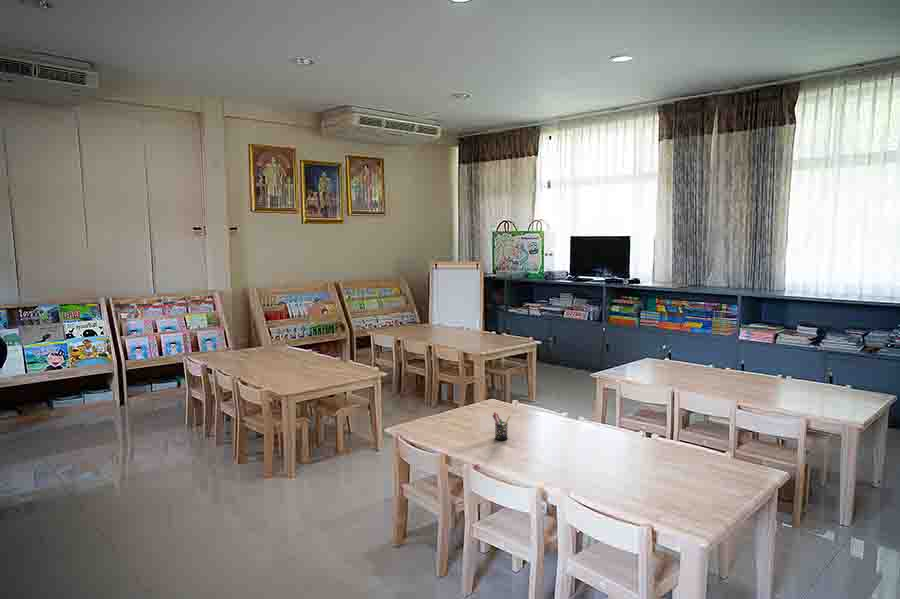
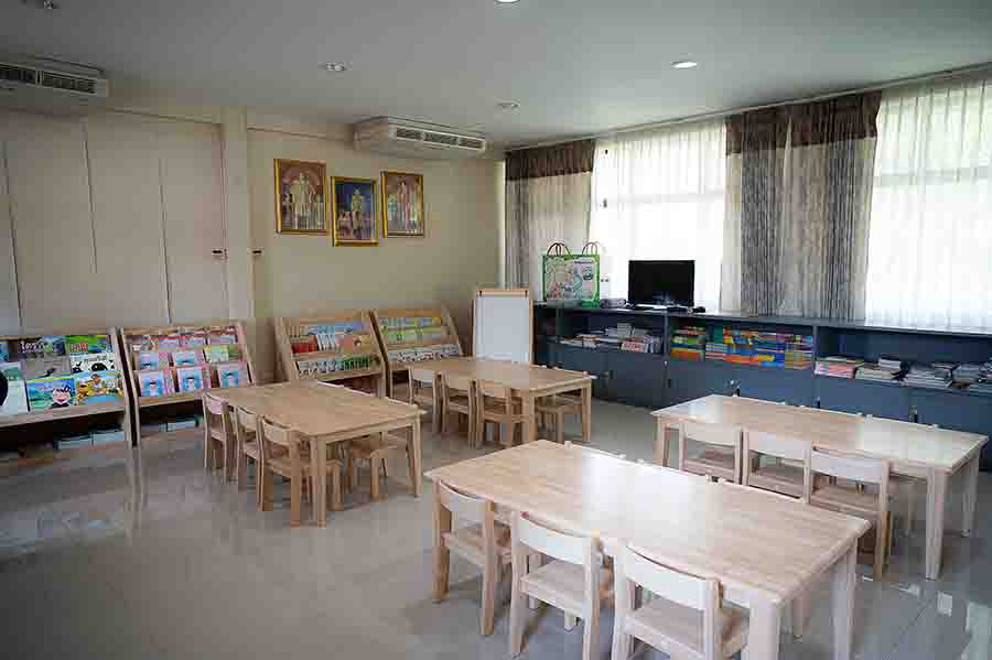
- pen holder (500, 425)
